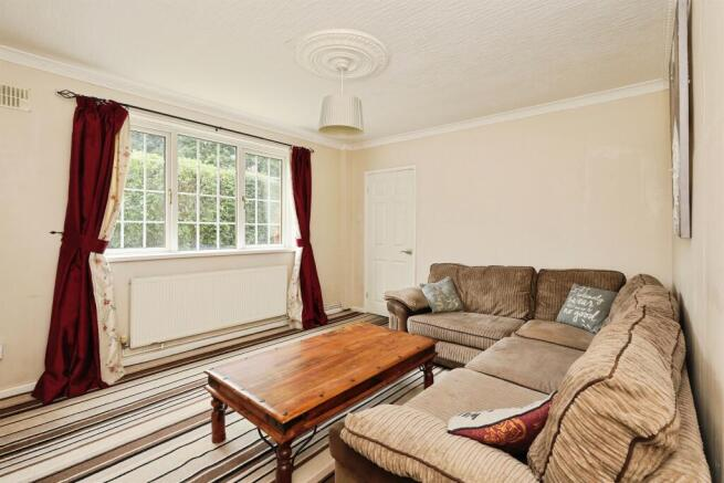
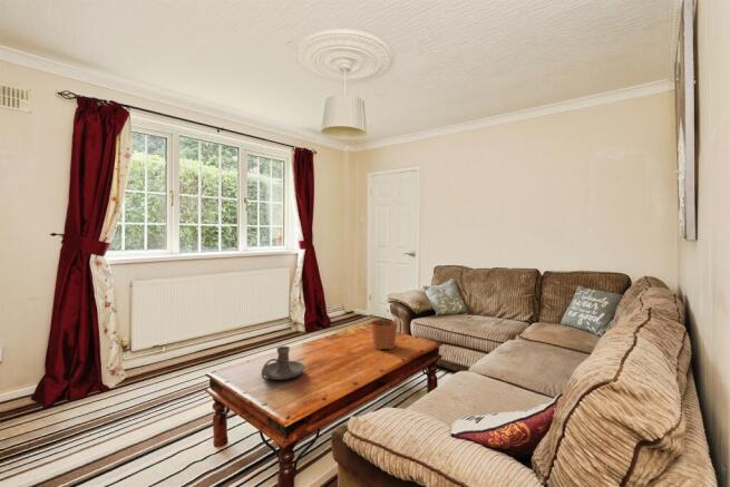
+ candle holder (280, 362)
+ plant pot (383, 328)
